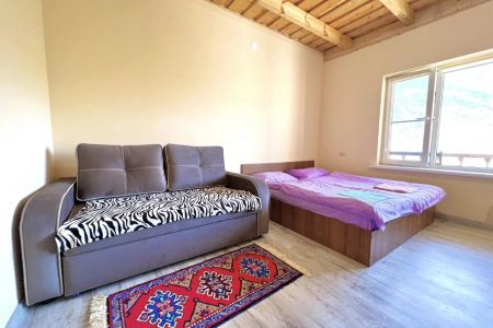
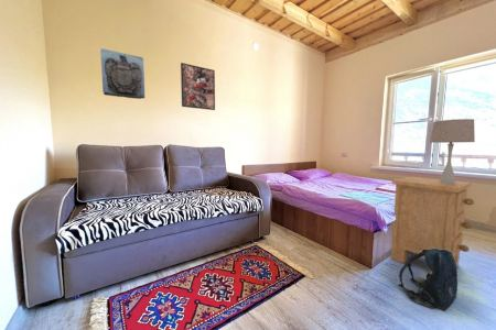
+ backpack (428, 273)
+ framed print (198, 87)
+ wall sculpture (123, 75)
+ table lamp (450, 151)
+ nightstand (431, 222)
